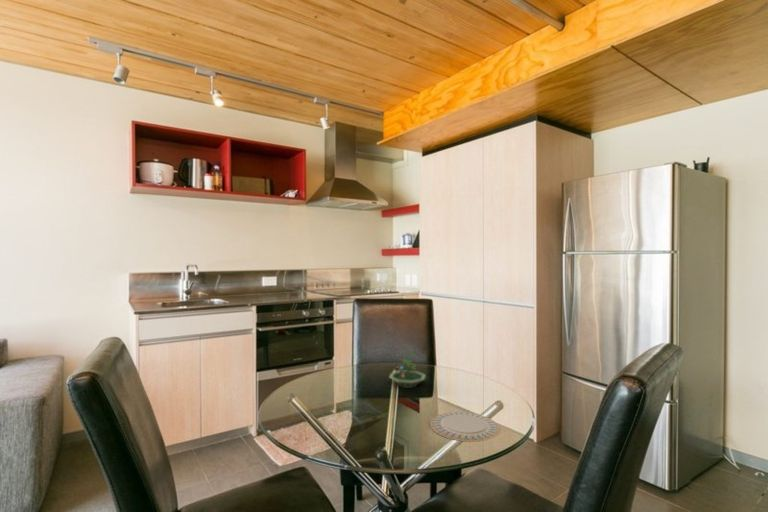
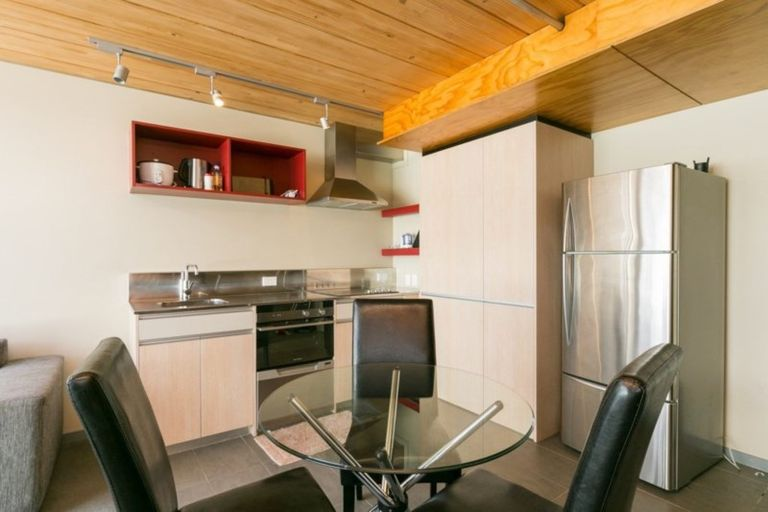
- terrarium (408, 356)
- chinaware (464, 424)
